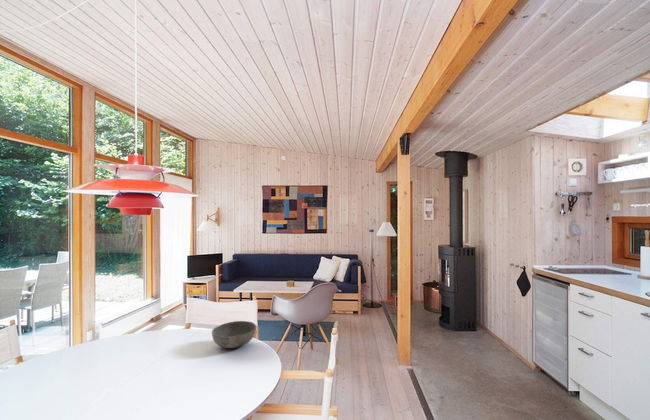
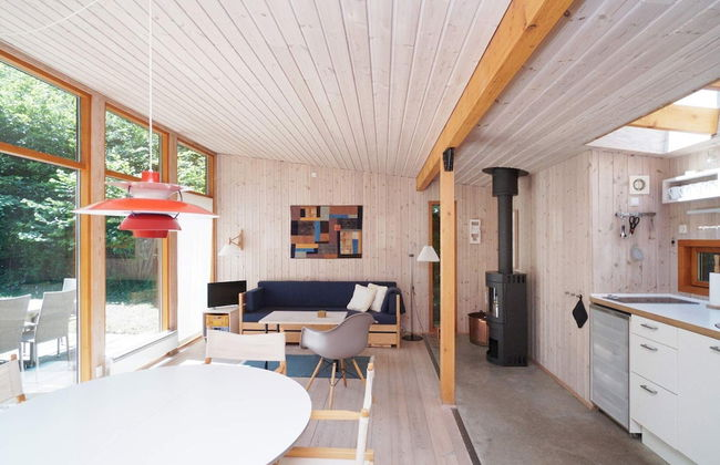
- bowl (234, 336)
